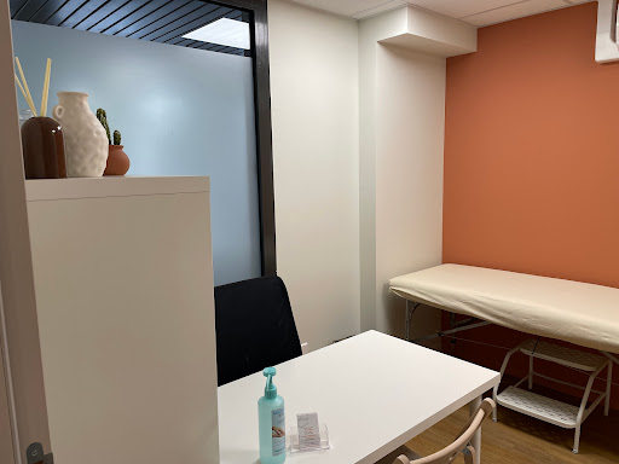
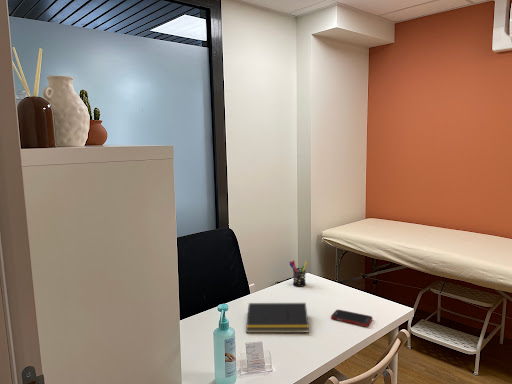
+ cell phone (351, 317)
+ notepad (277, 316)
+ pen holder (299, 272)
